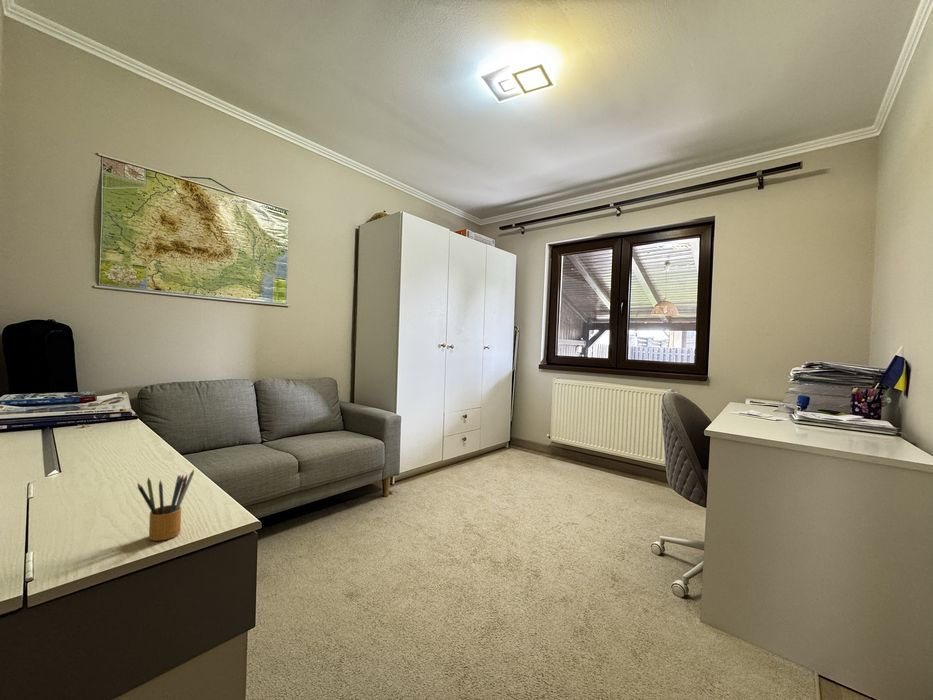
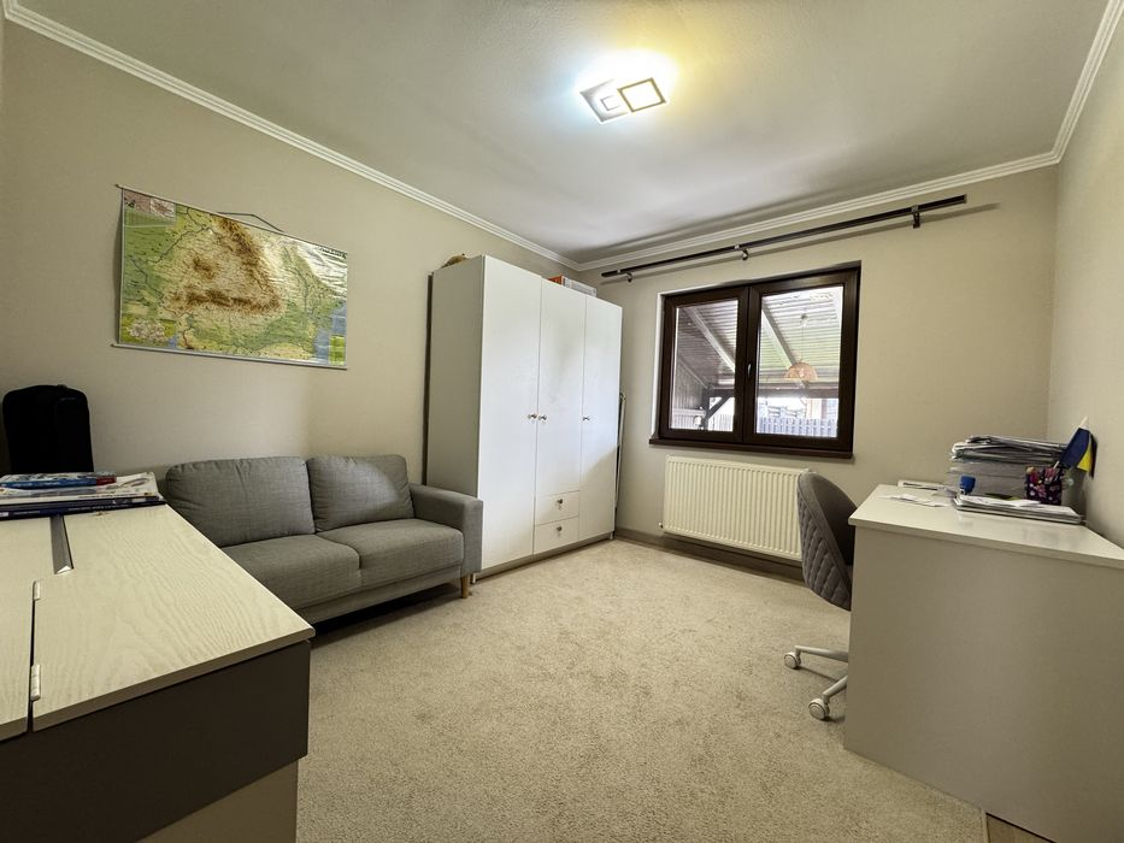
- pencil box (163, 504)
